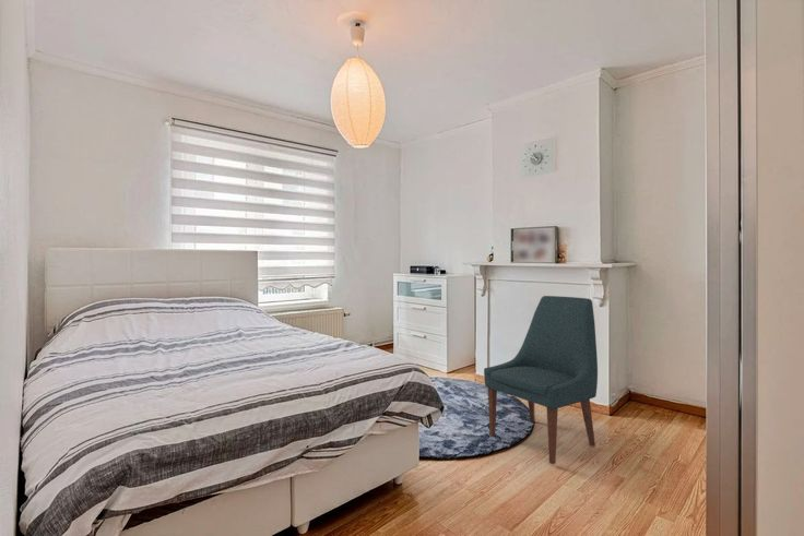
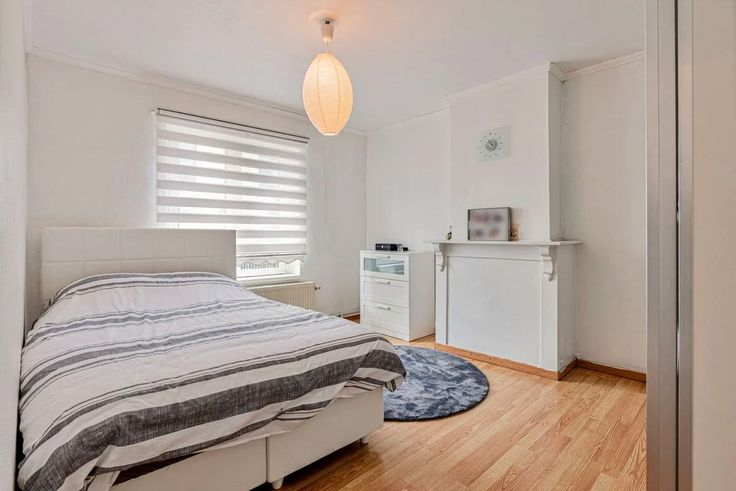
- chair (544, 369)
